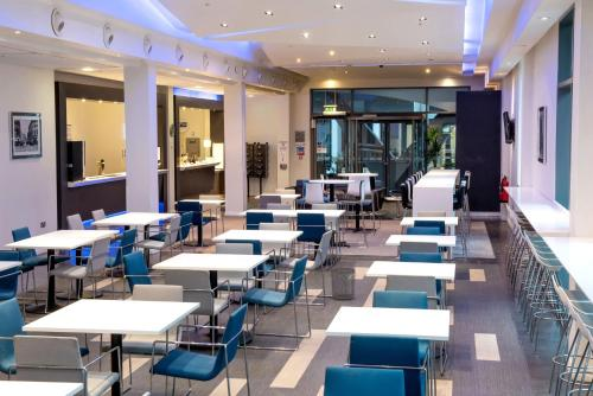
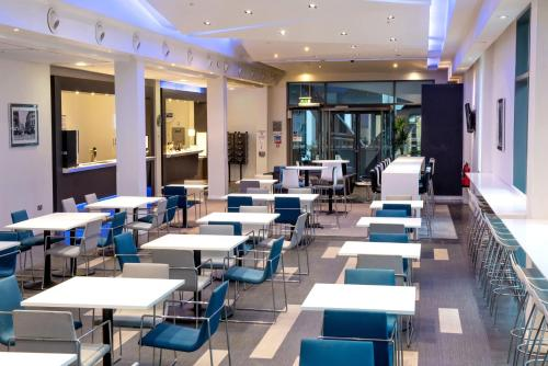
- waste bin (343, 282)
